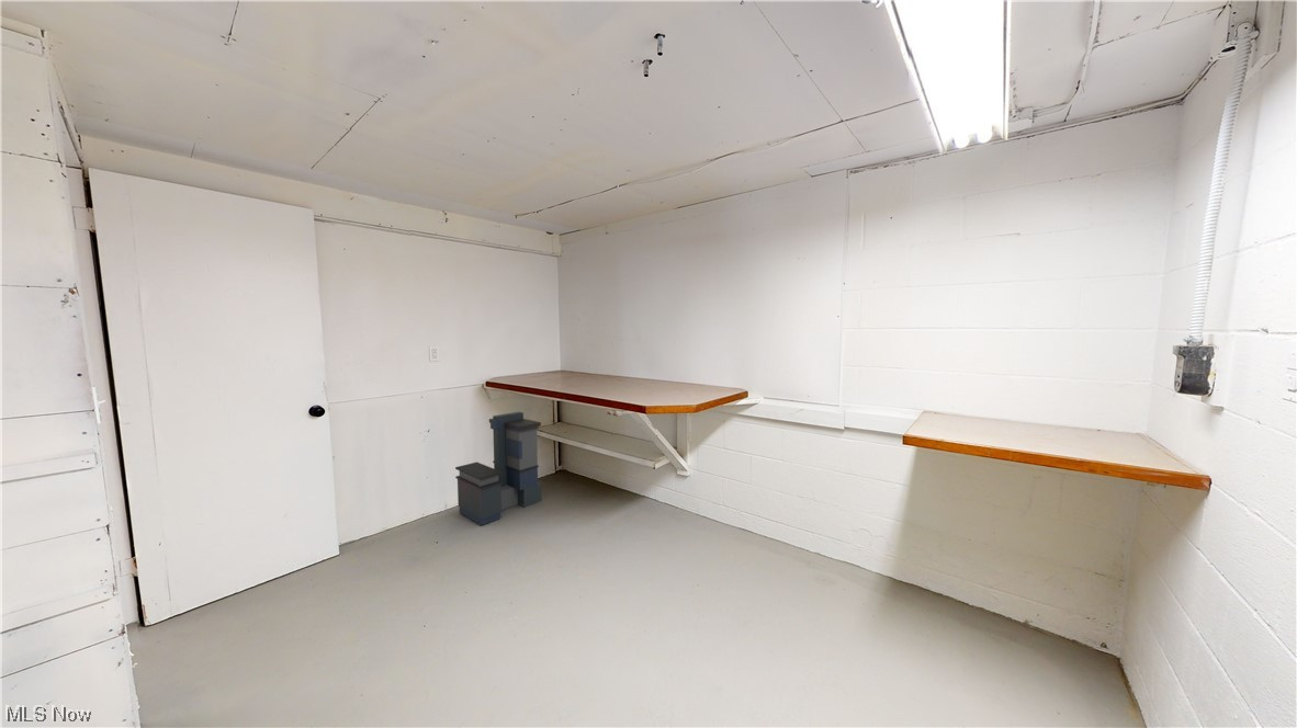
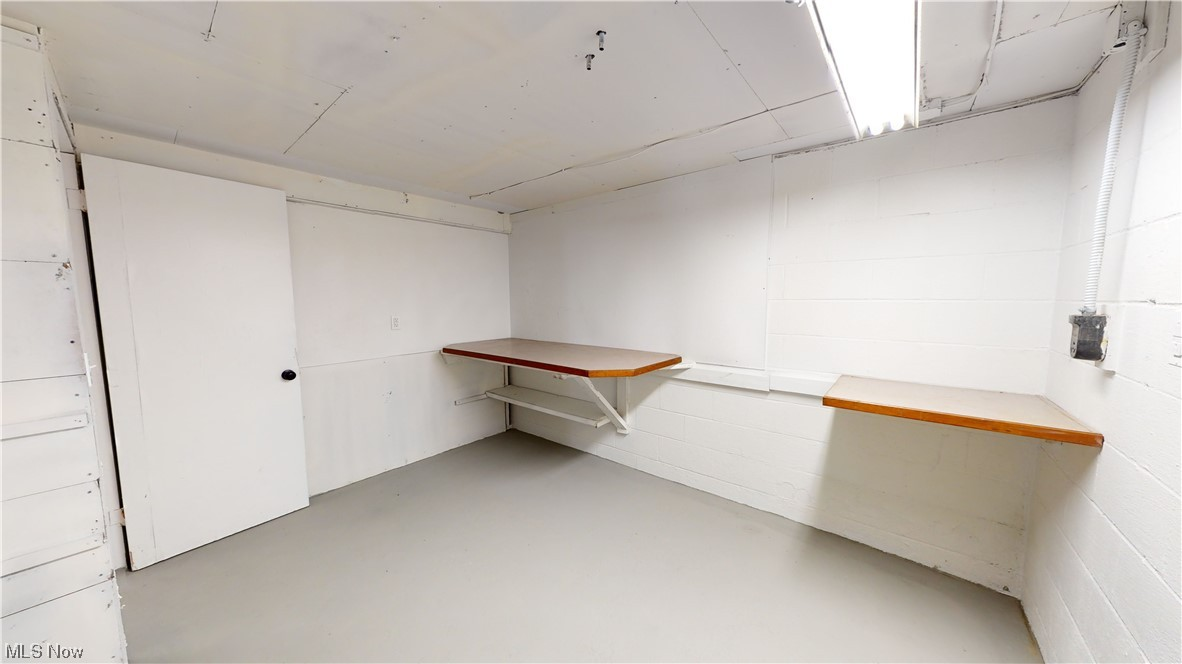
- storage bin (498, 462)
